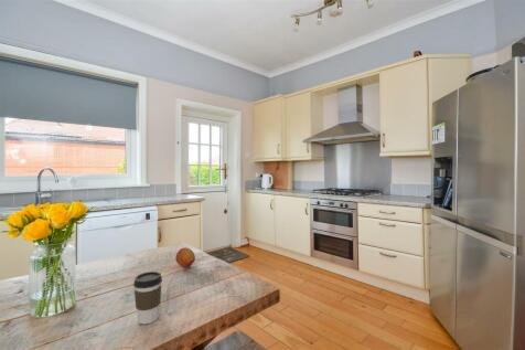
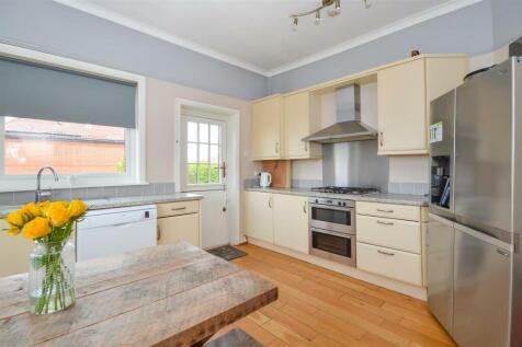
- coffee cup (148, 297)
- fruit (185, 256)
